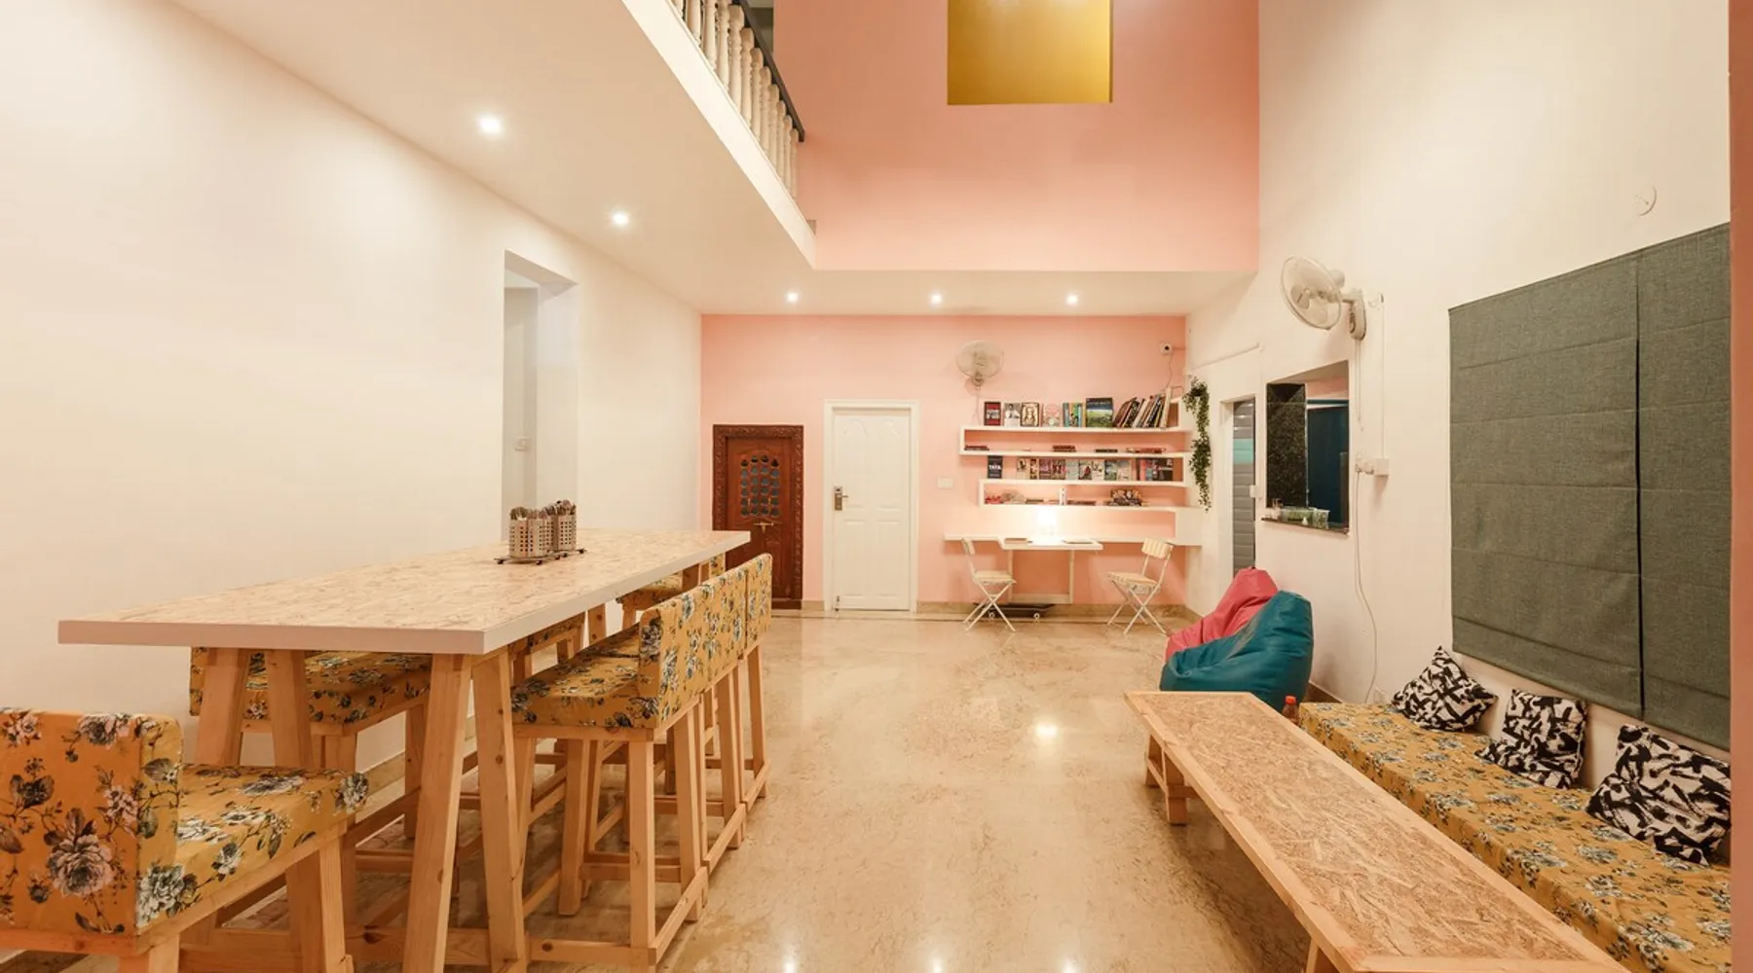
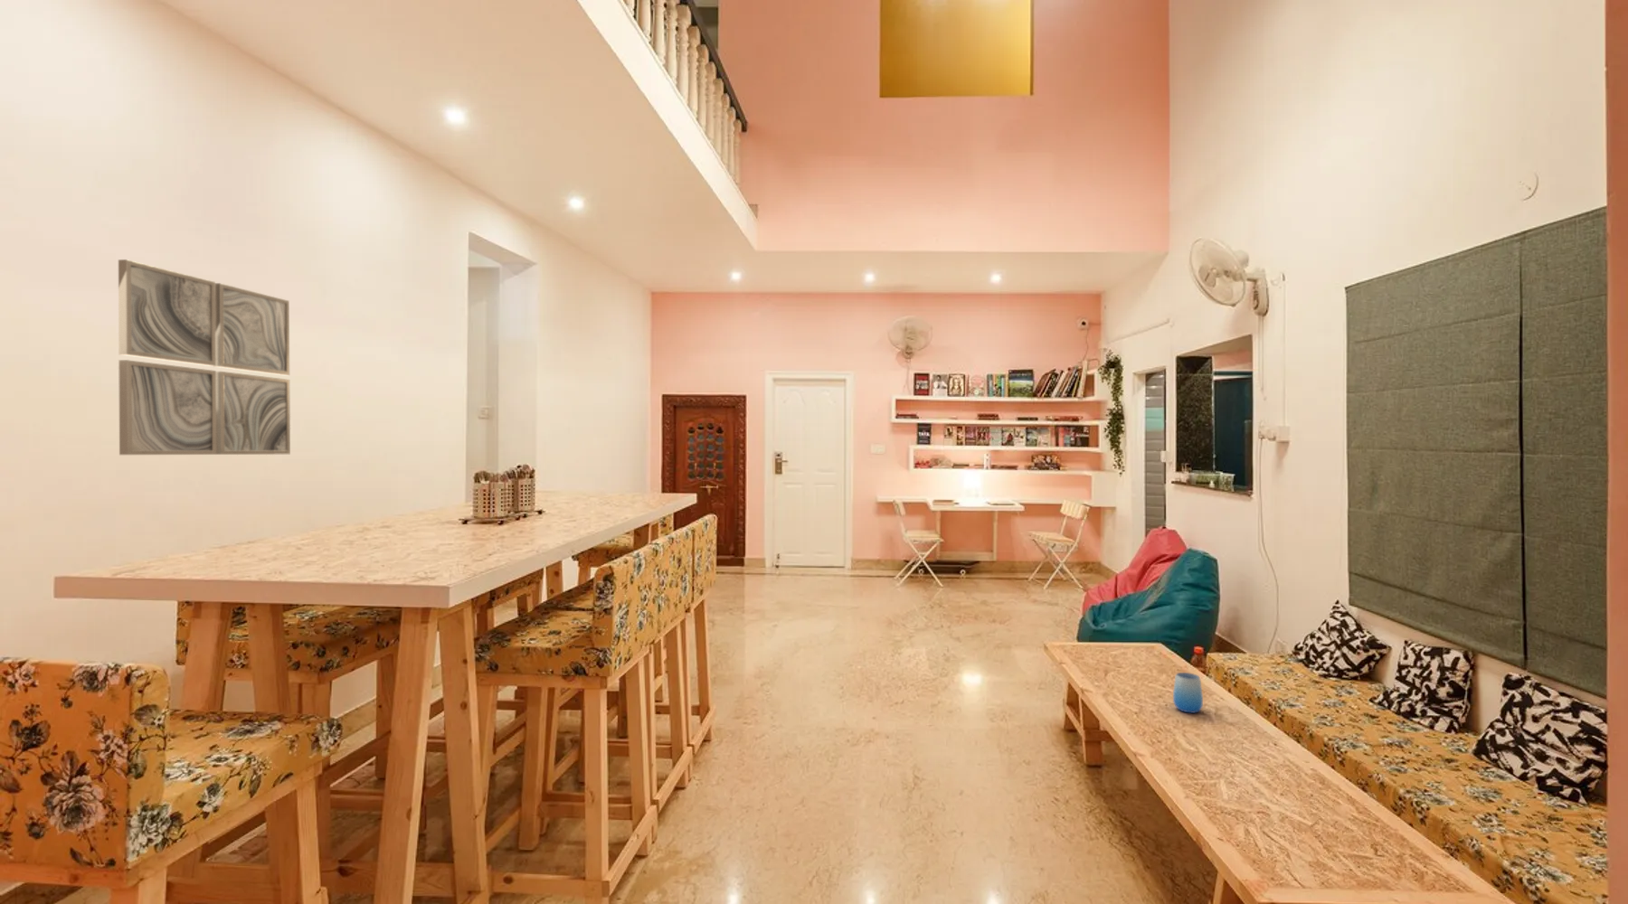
+ wall art (214, 366)
+ cup (1187, 692)
